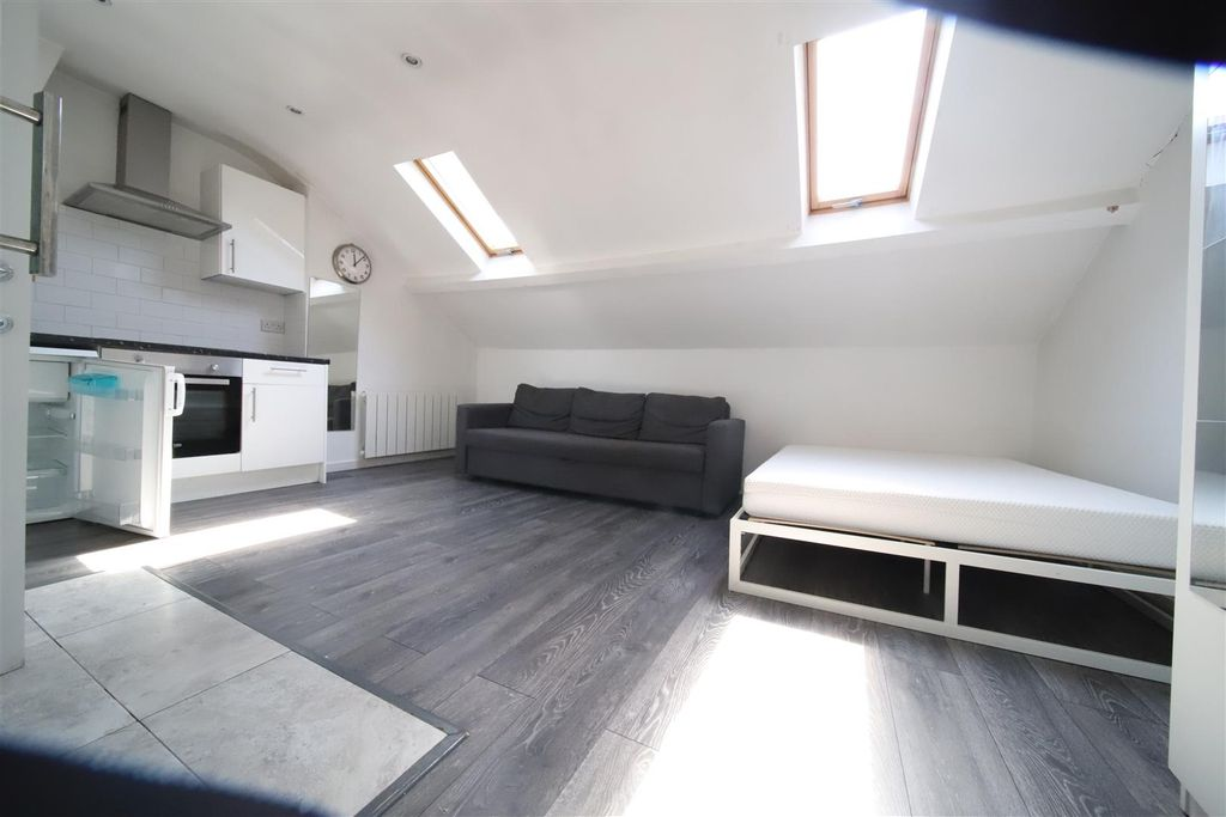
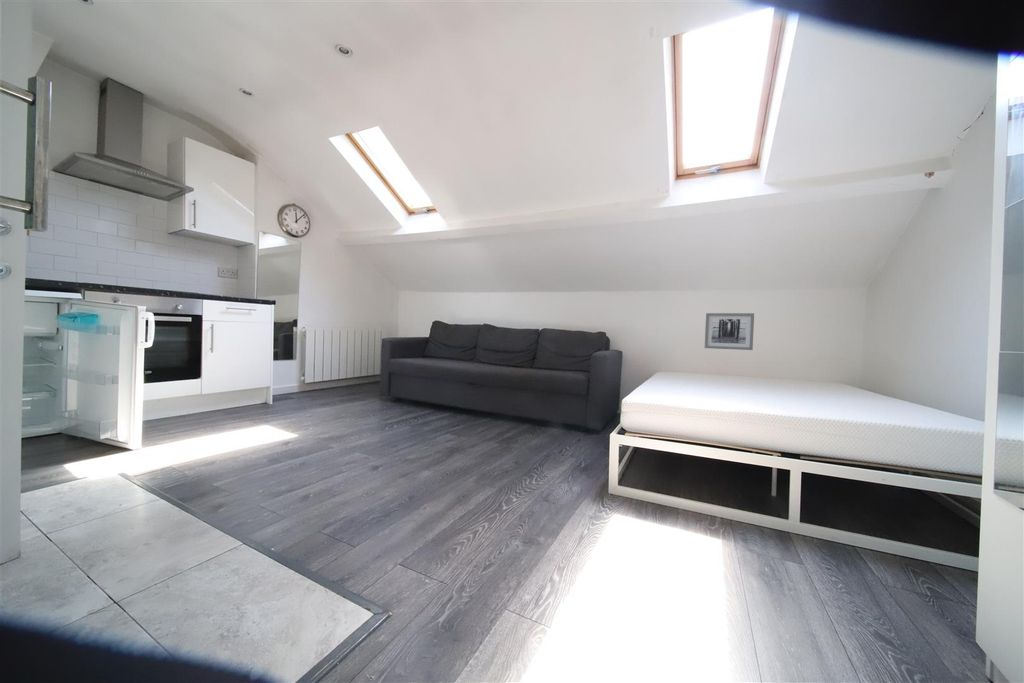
+ wall art (728, 331)
